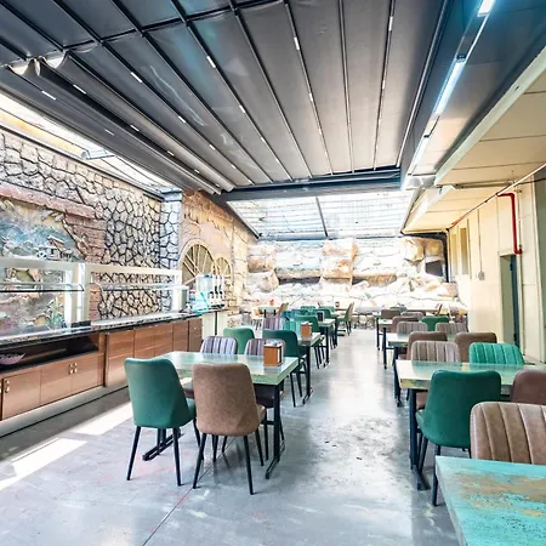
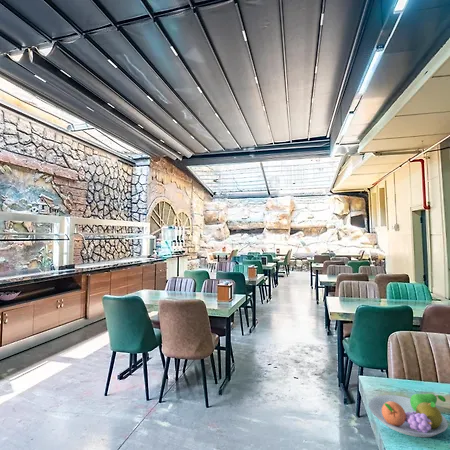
+ fruit bowl (408, 406)
